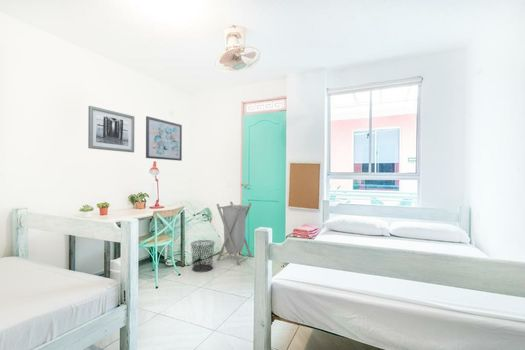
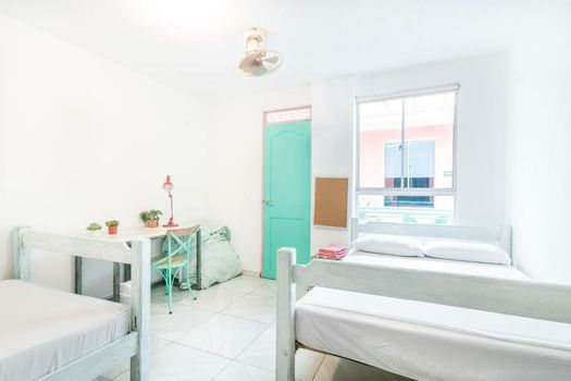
- wall art (165, 140)
- laundry hamper (234, 231)
- waste bin (203, 255)
- wall art (113, 131)
